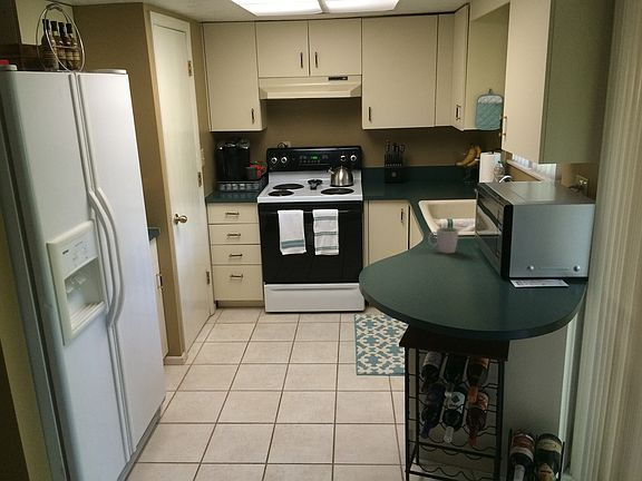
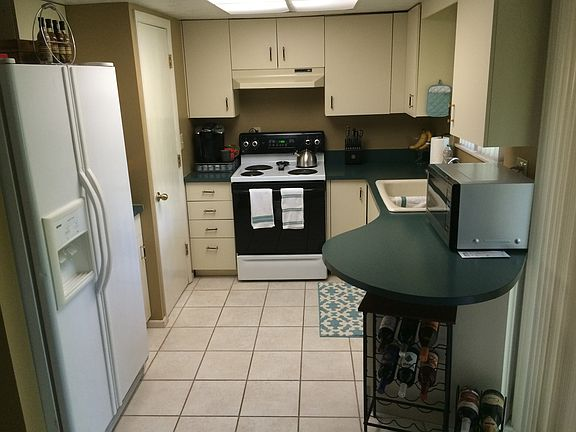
- mug (442, 240)
